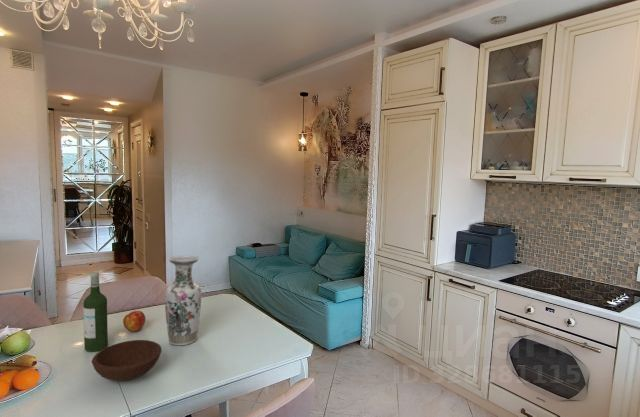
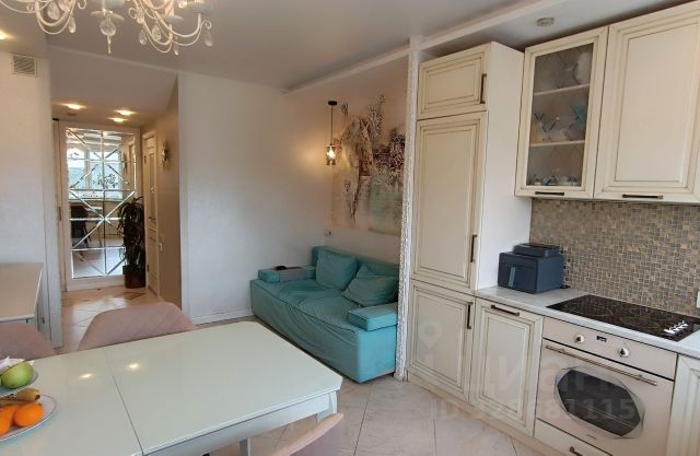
- wine bottle (95, 310)
- bowl (128, 363)
- vase (183, 299)
- apple (134, 321)
